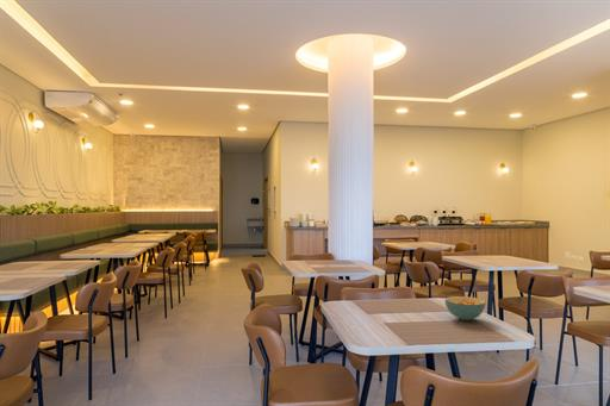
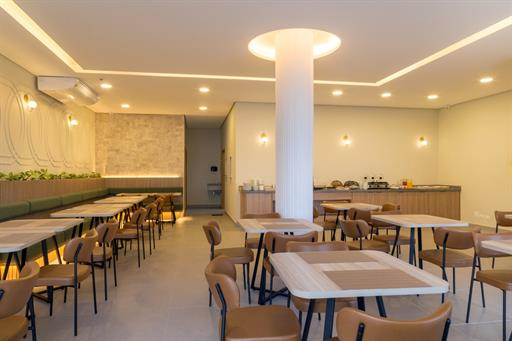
- cereal bowl (465, 310)
